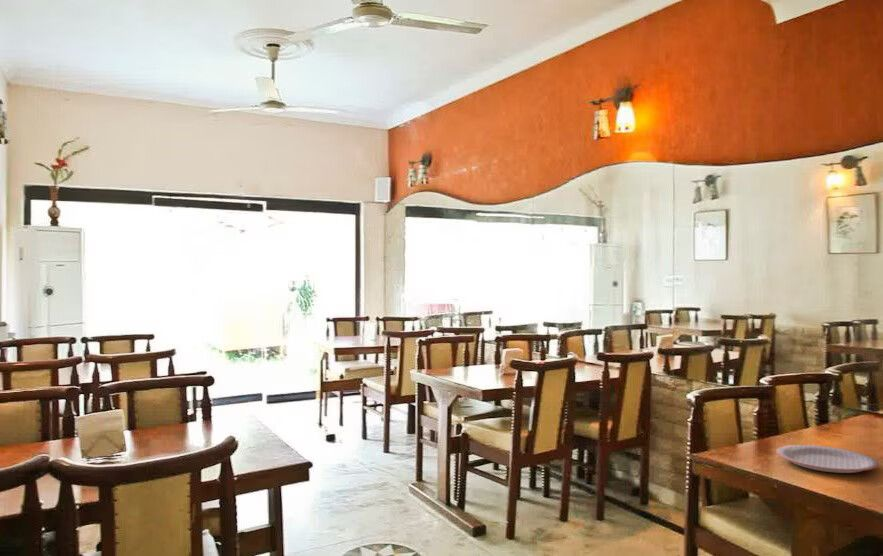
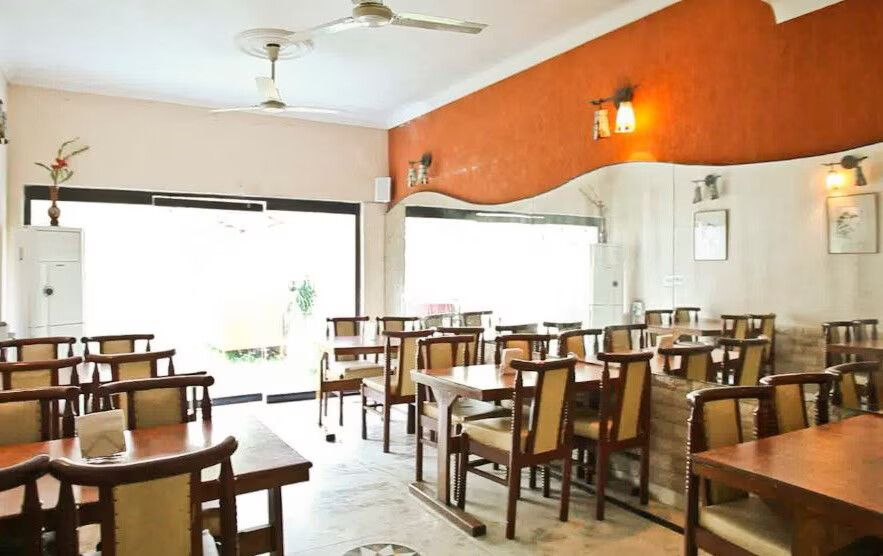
- plate (825, 459)
